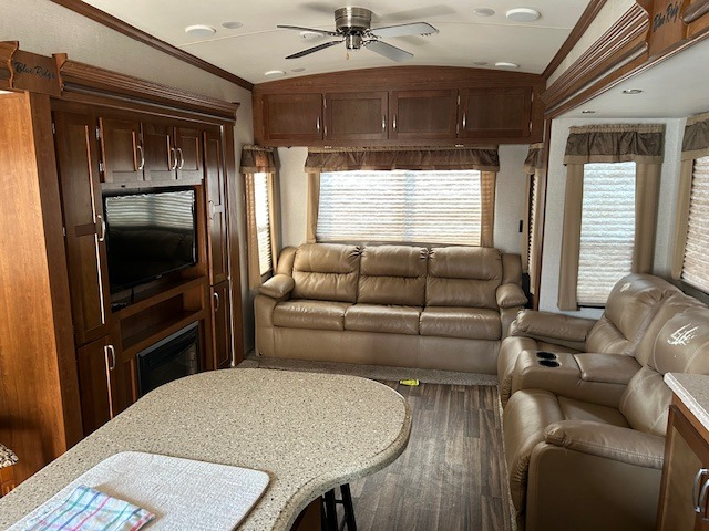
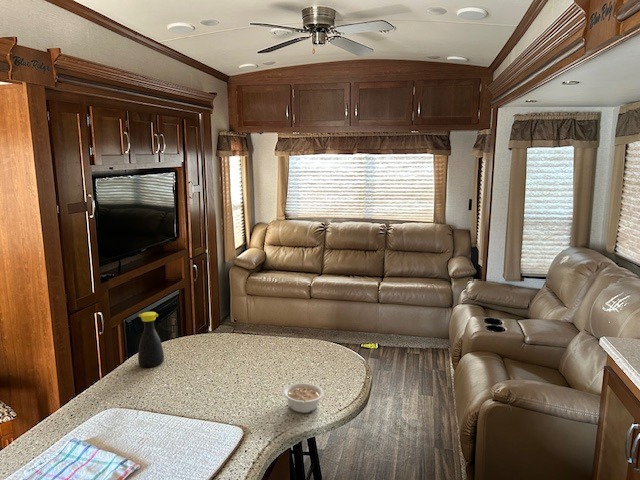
+ legume (304, 398)
+ bottle (149, 338)
